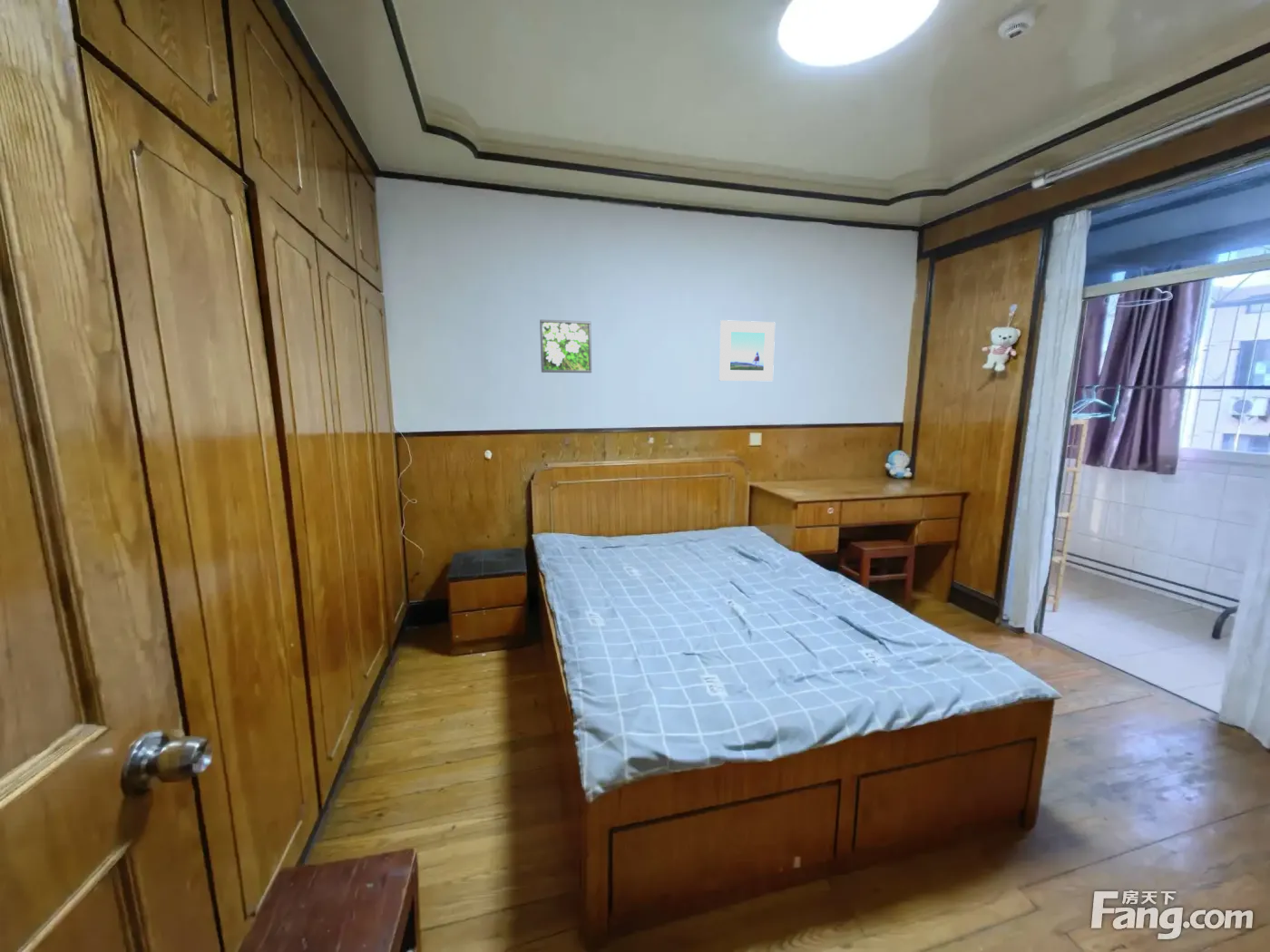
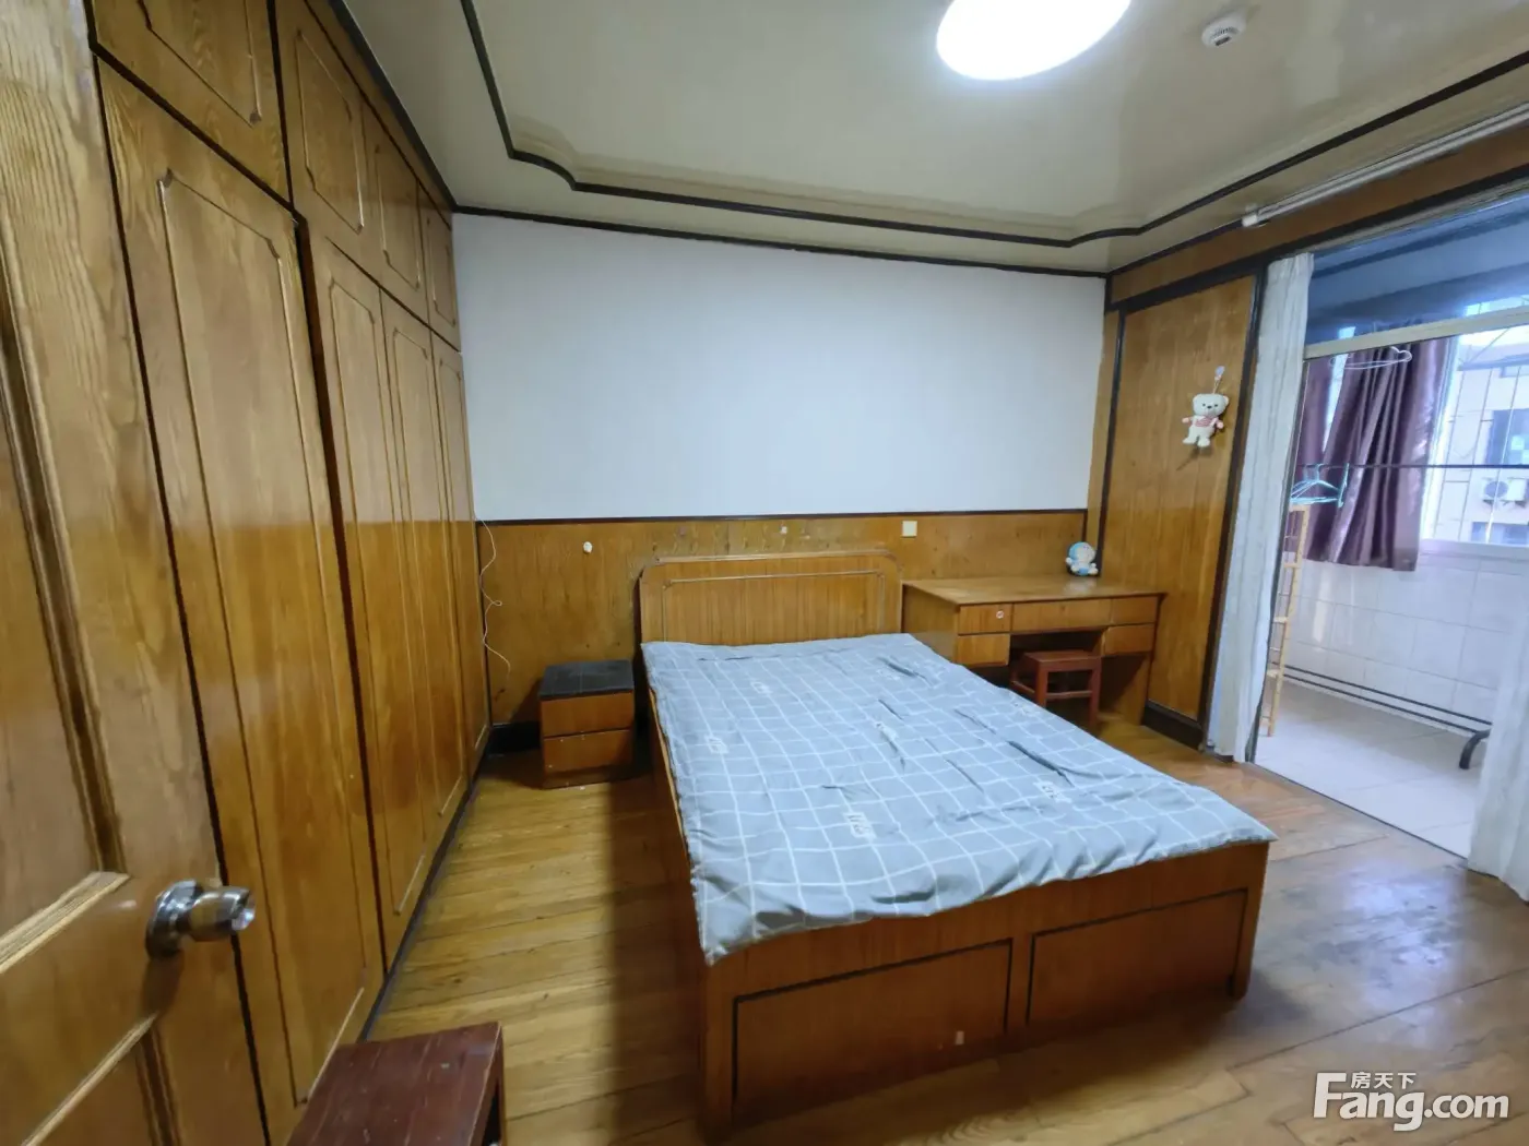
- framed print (566, 346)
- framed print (747, 351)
